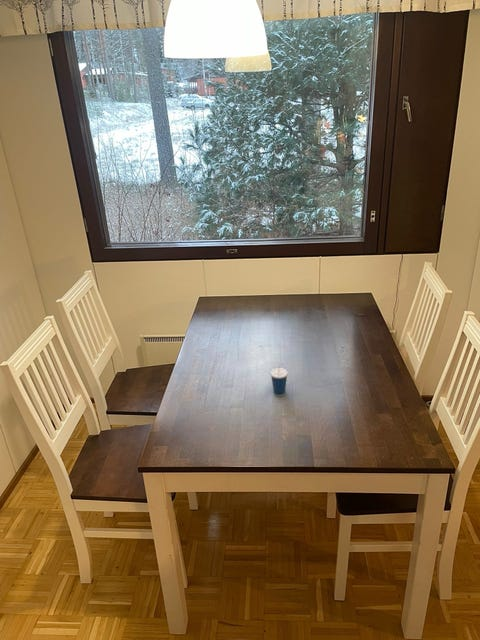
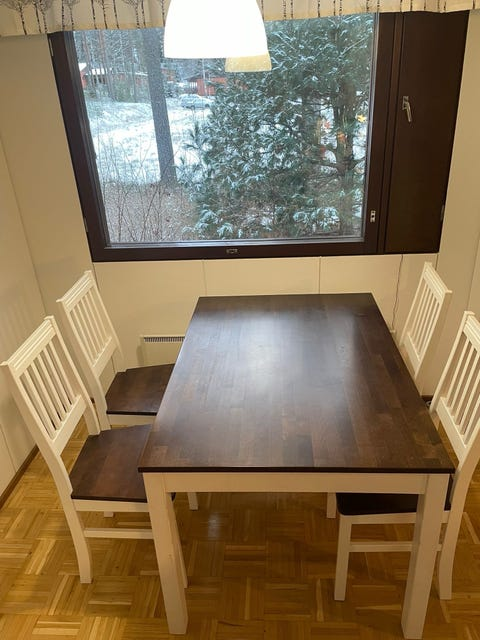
- cup (279, 376)
